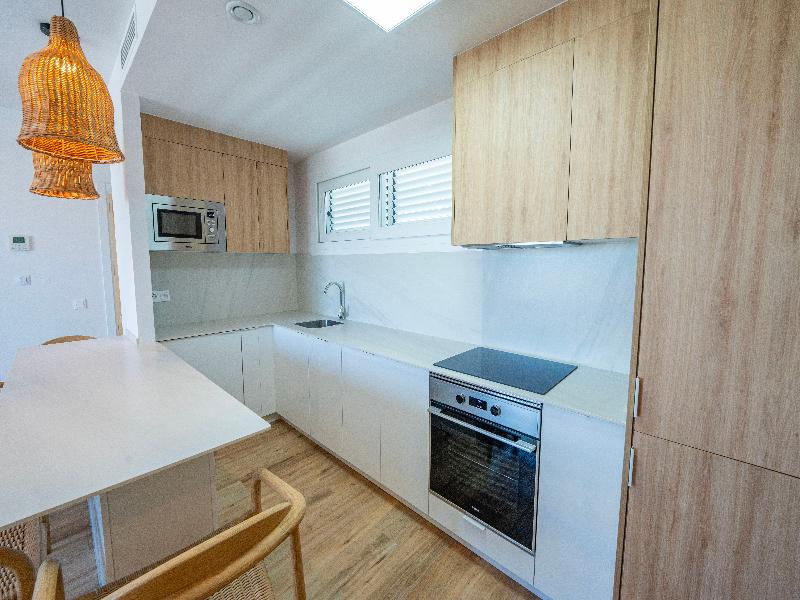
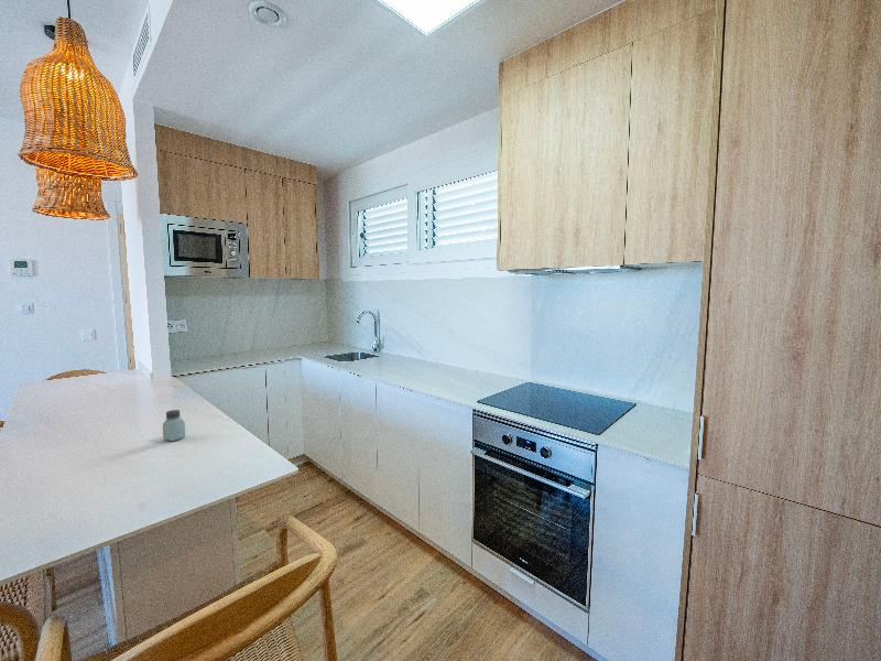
+ saltshaker (173, 424)
